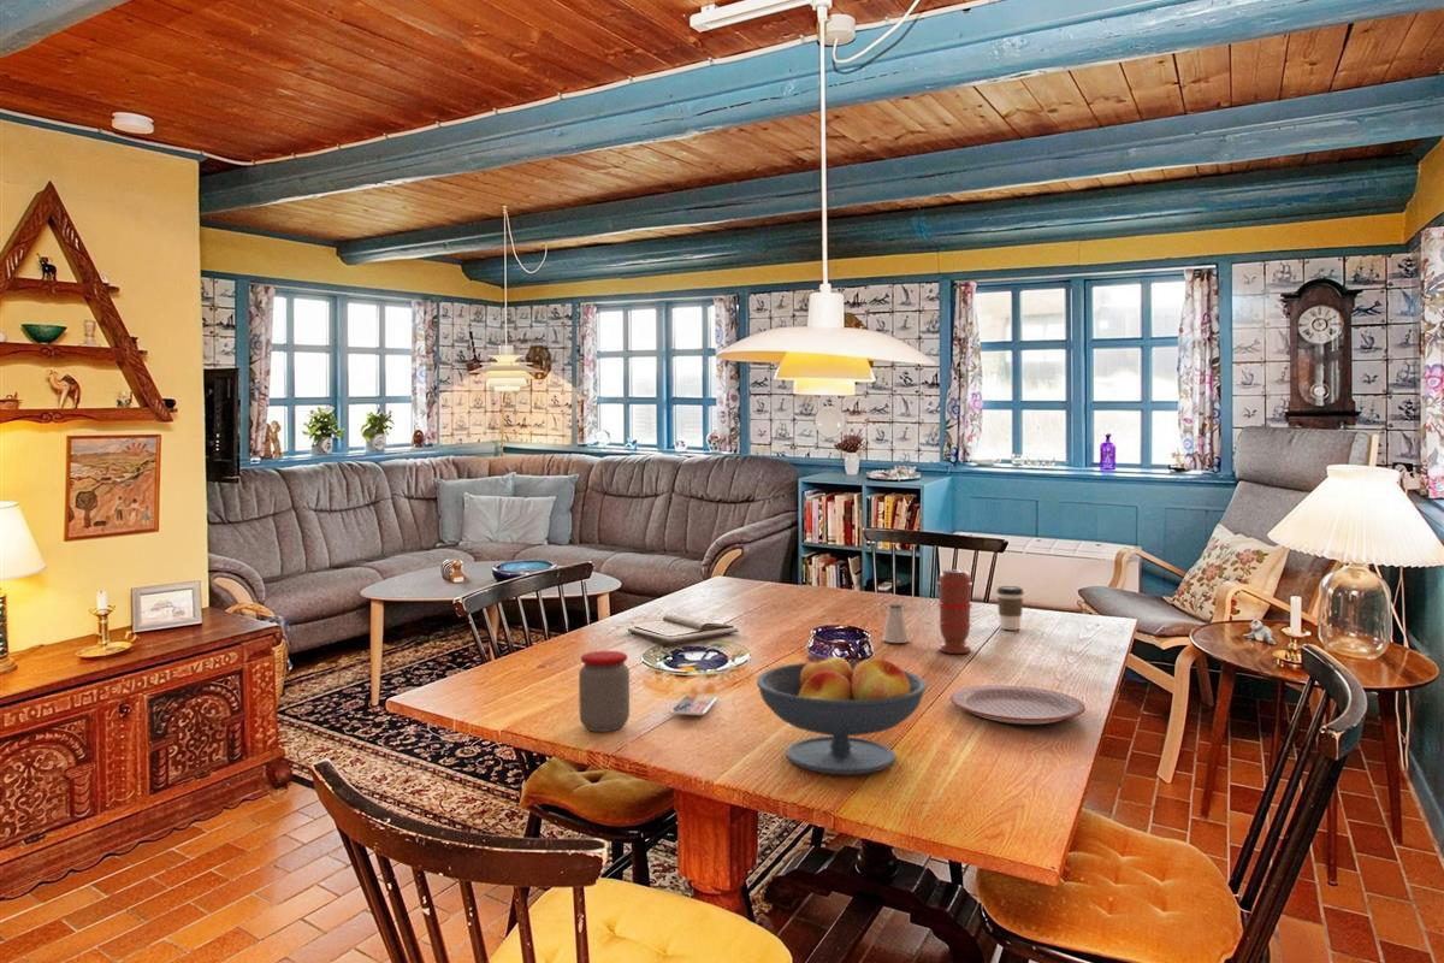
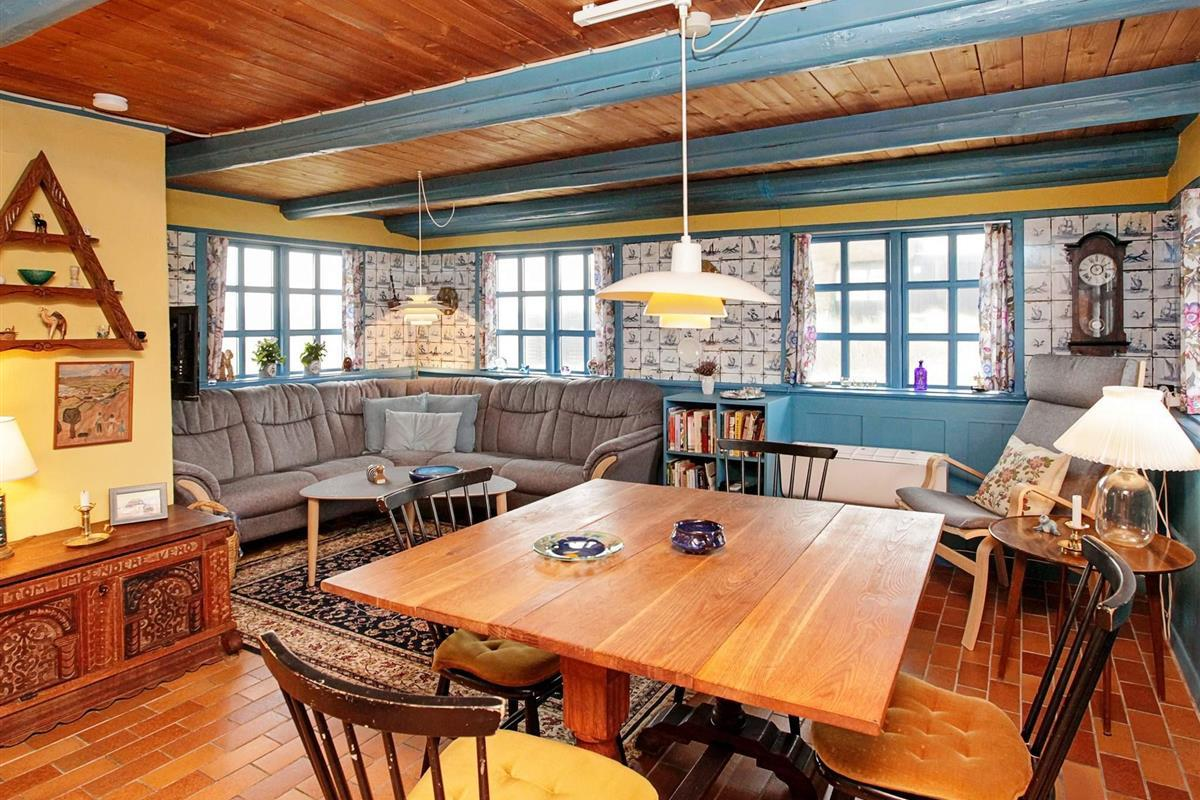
- jar (604, 690)
- saltshaker (895, 622)
- spice grinder (954, 609)
- smartphone (694, 704)
- fruit bowl (840, 704)
- plate (1016, 705)
- book (682, 625)
- coffee cup (1010, 607)
